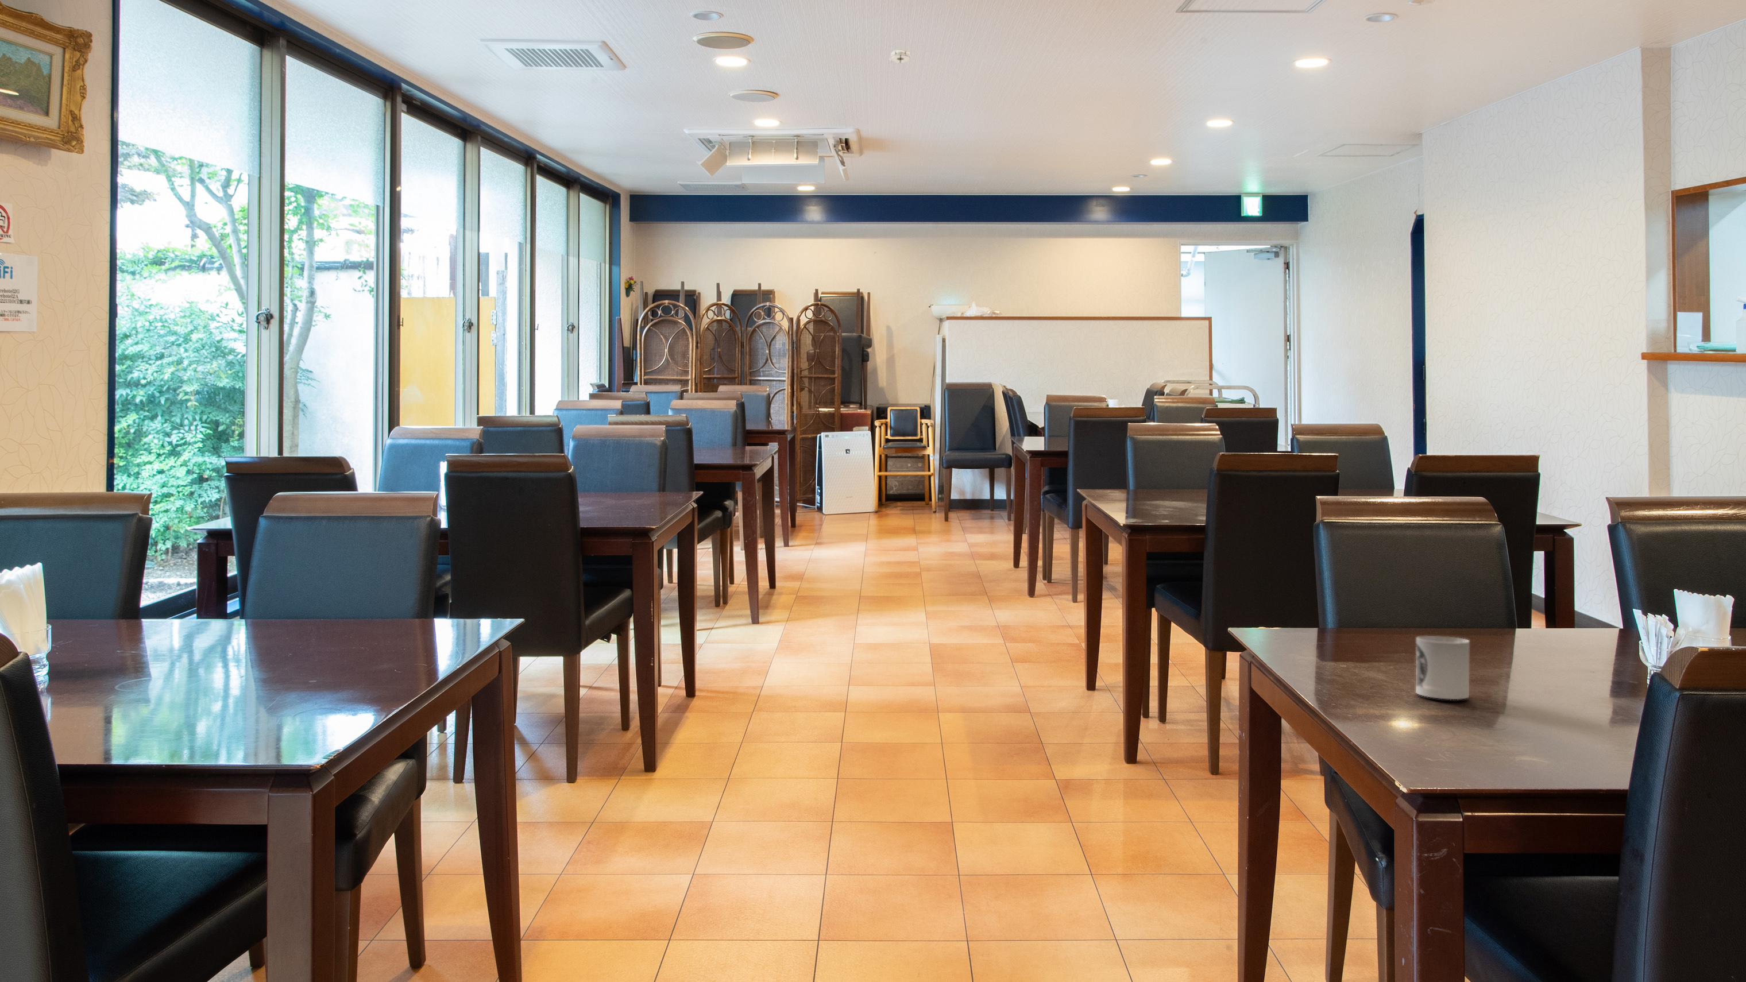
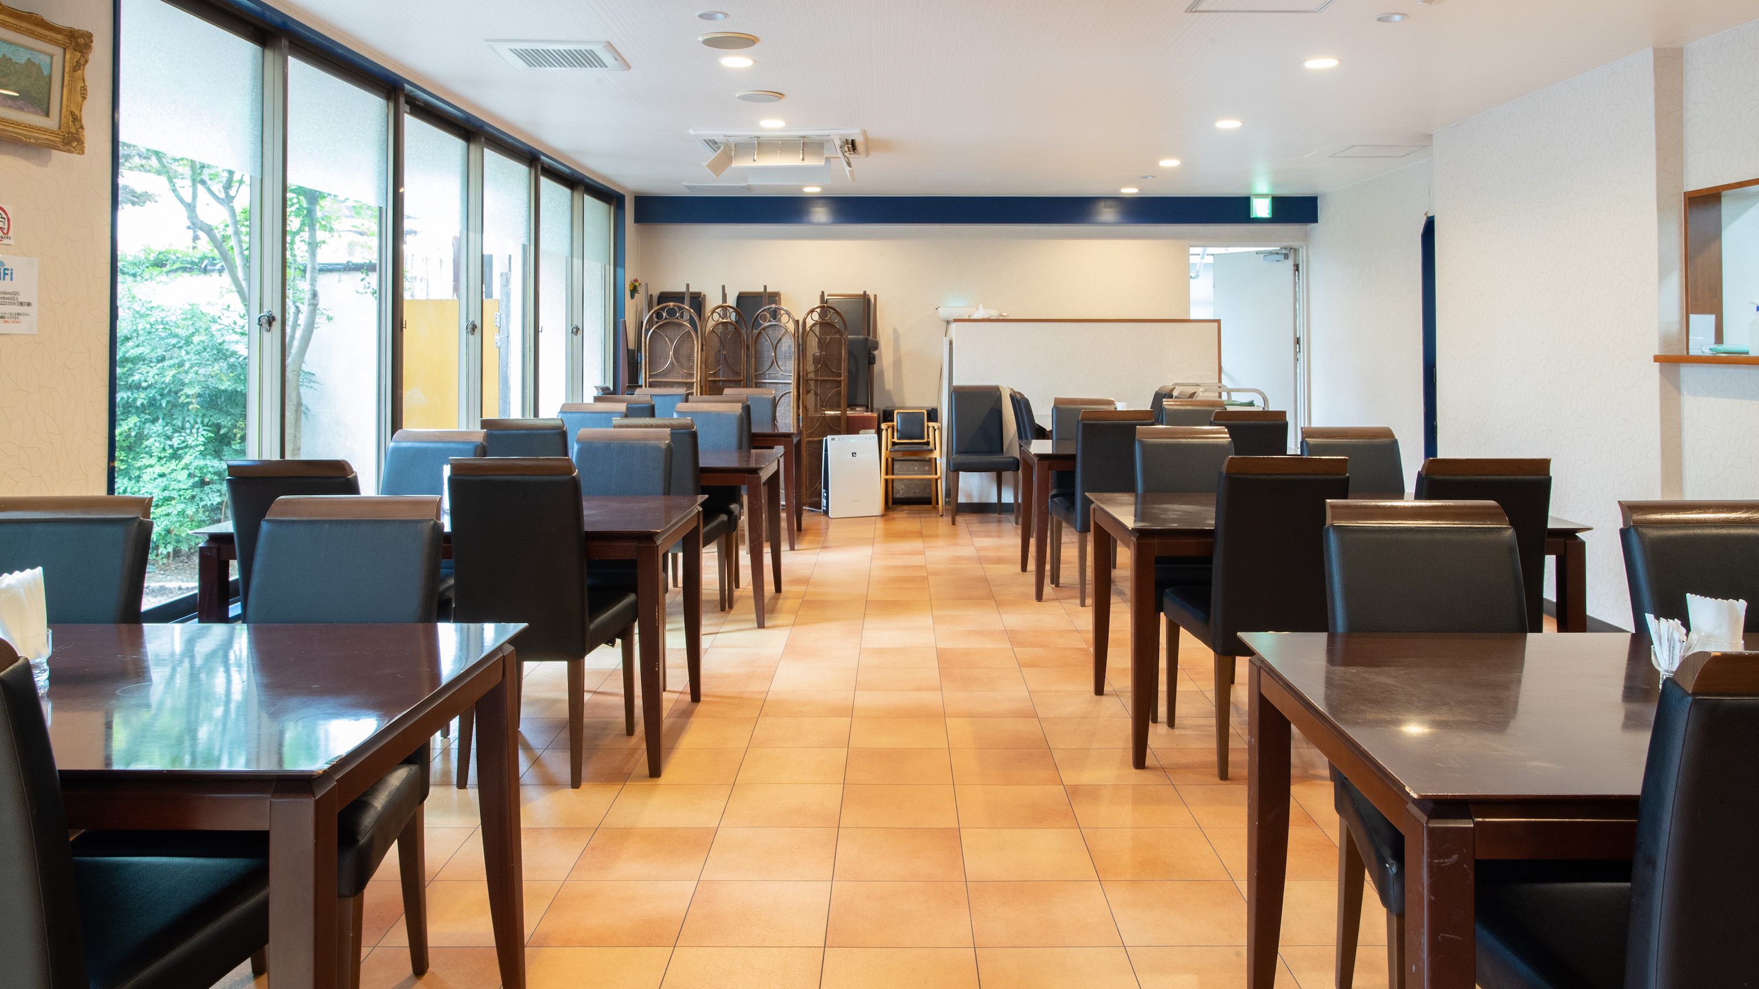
- cup (1440, 665)
- smoke detector (899, 56)
